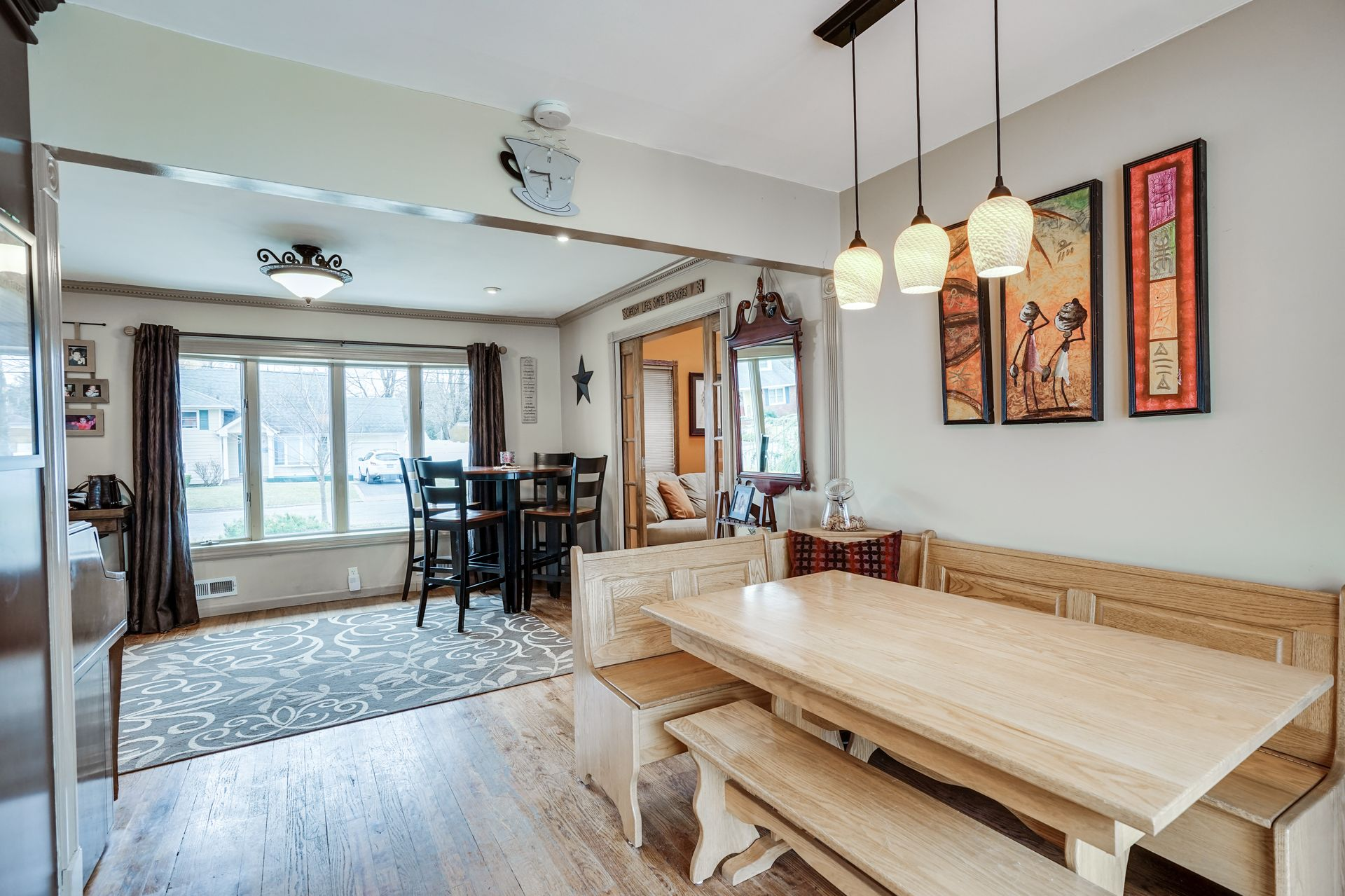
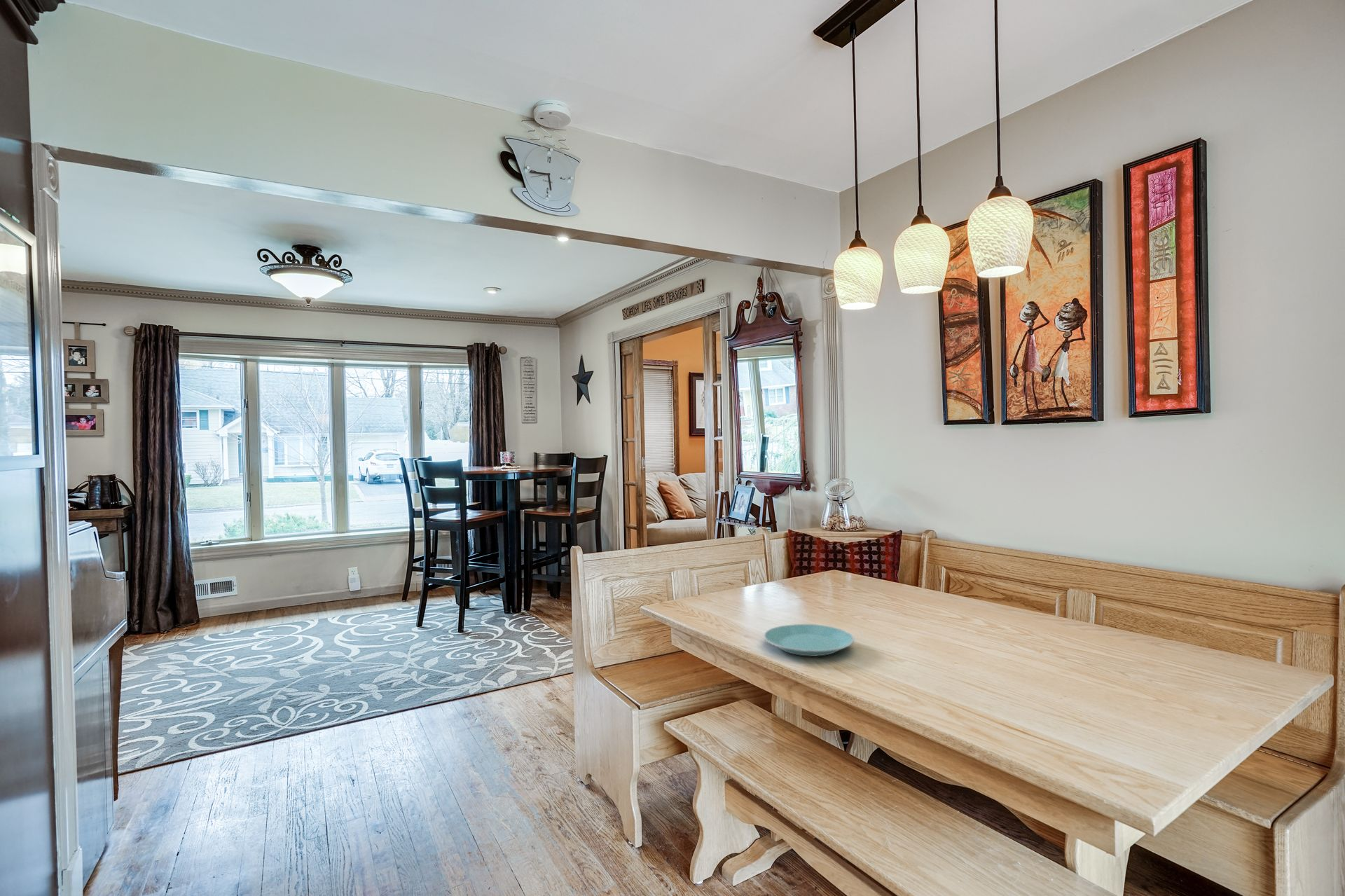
+ plate (808, 641)
